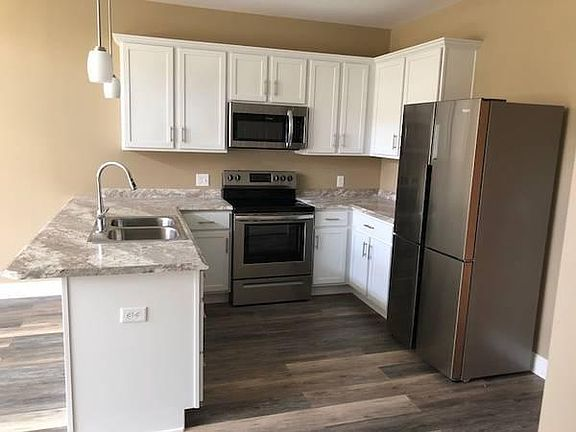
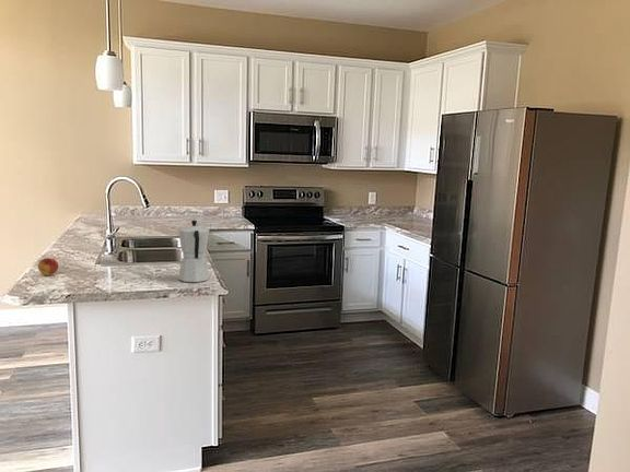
+ fruit (48, 267)
+ moka pot (194, 250)
